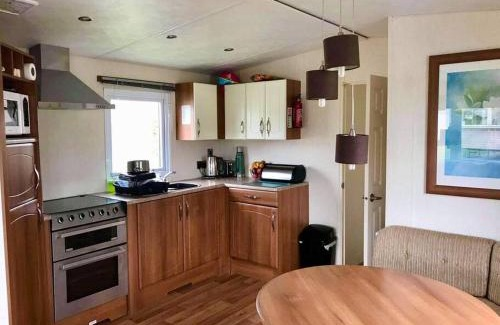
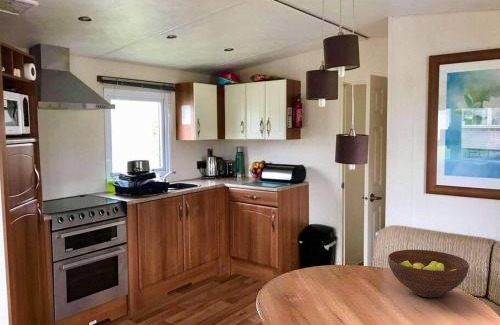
+ fruit bowl (426, 276)
